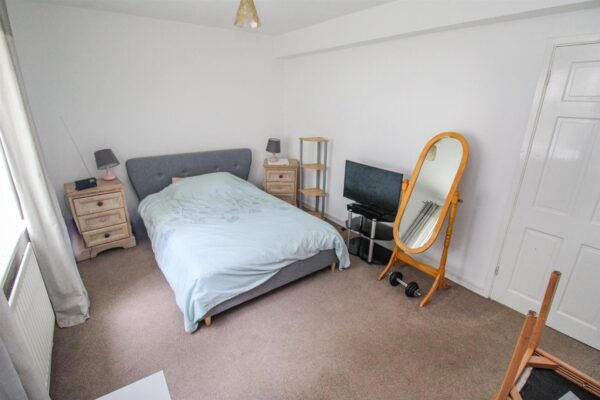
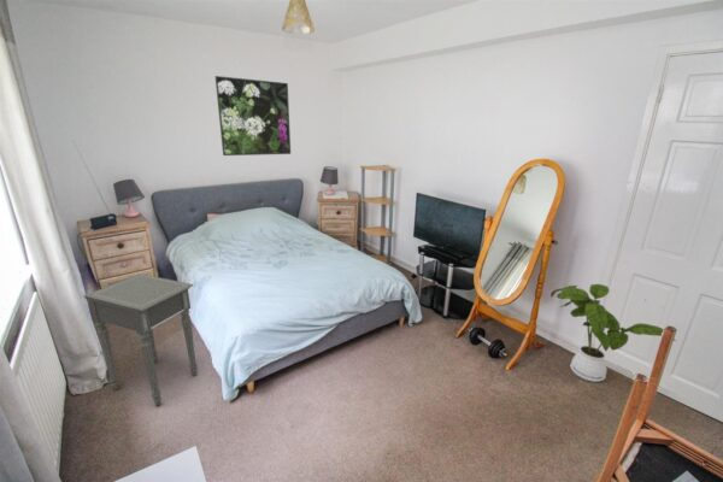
+ house plant (595, 335)
+ side table (149, 336)
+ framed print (255, 118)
